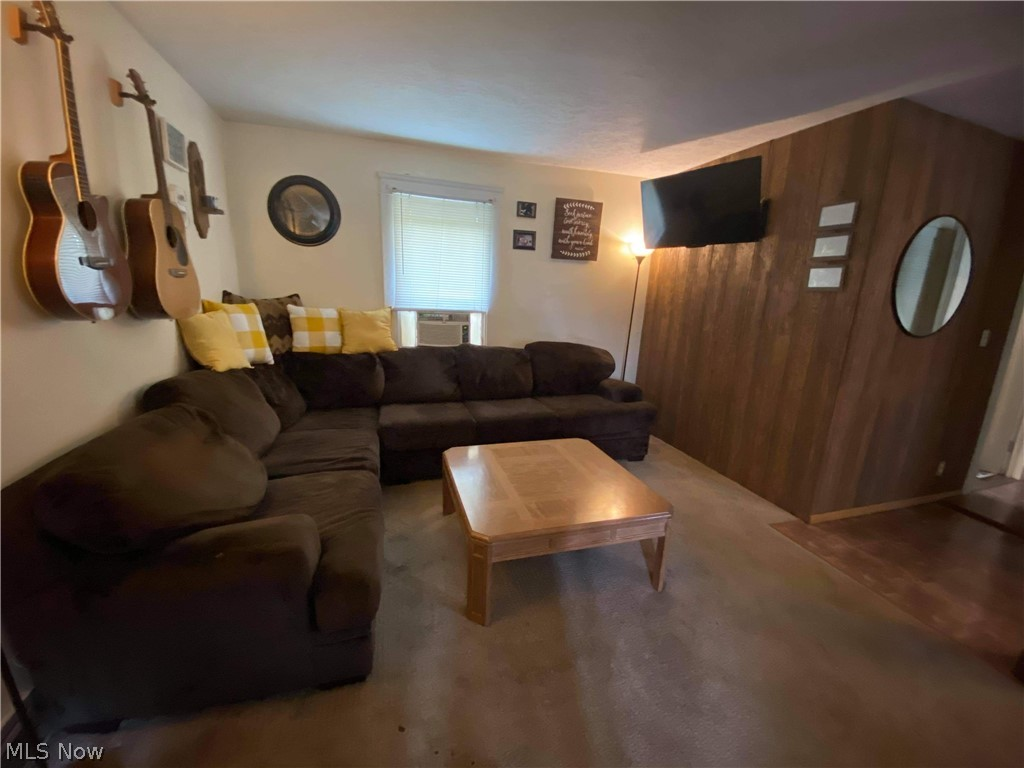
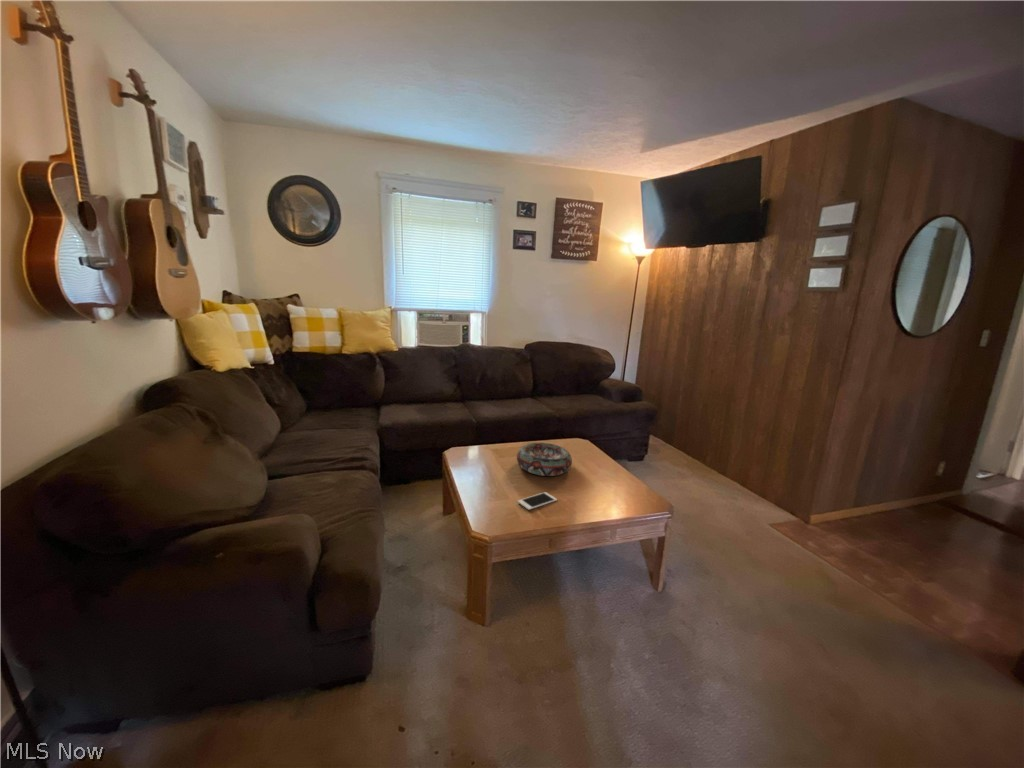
+ decorative bowl (544, 458)
+ cell phone (537, 500)
